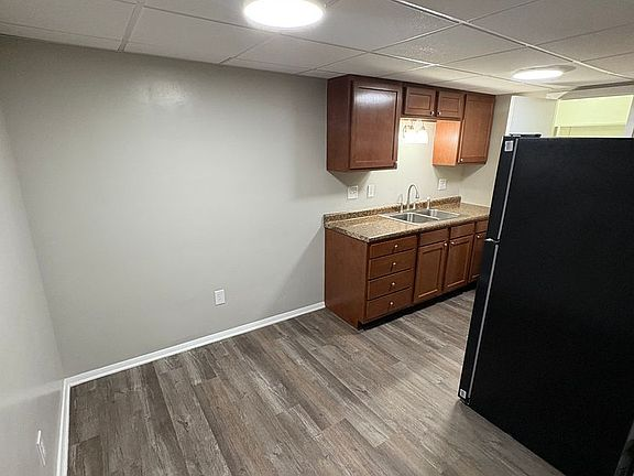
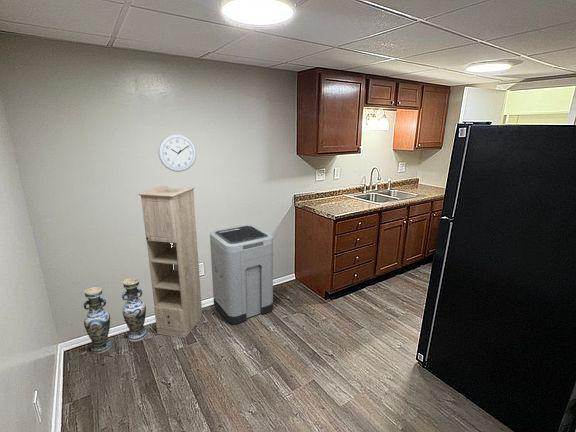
+ wall clock (178, 153)
+ trash can (242, 271)
+ vase (109, 314)
+ storage cabinet (174, 262)
